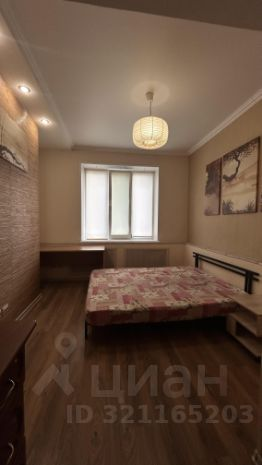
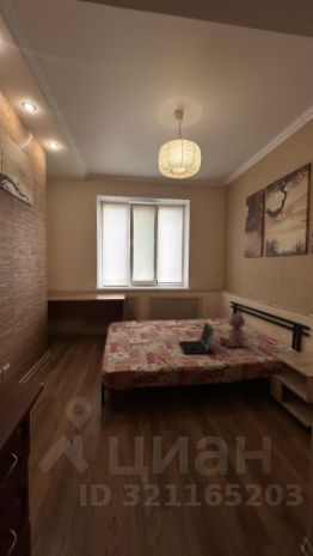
+ teddy bear (232, 329)
+ laptop (195, 341)
